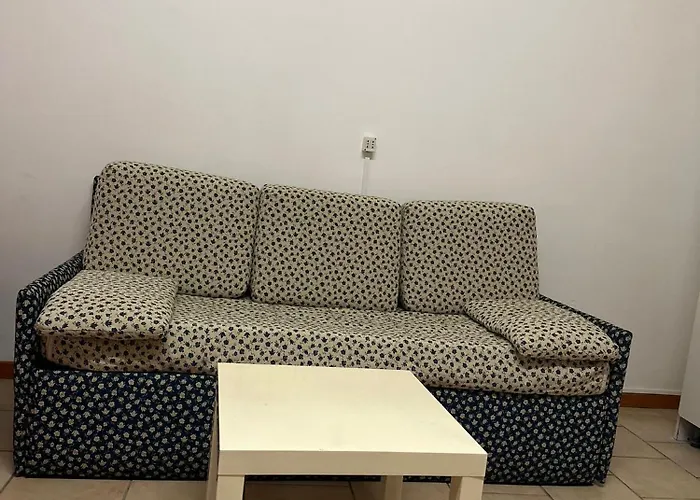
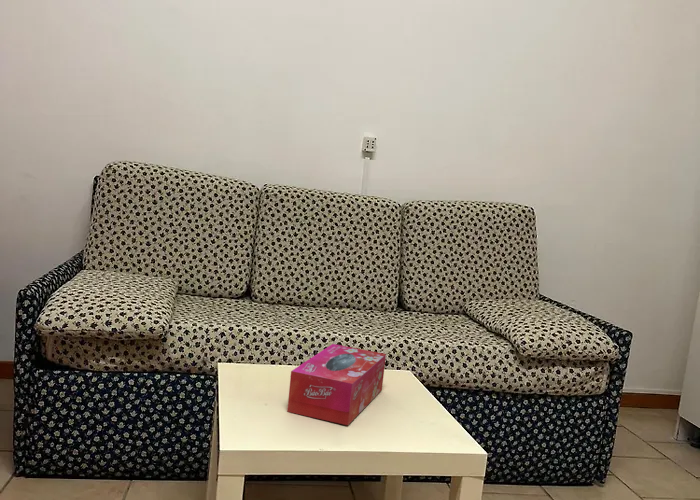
+ tissue box (339, 381)
